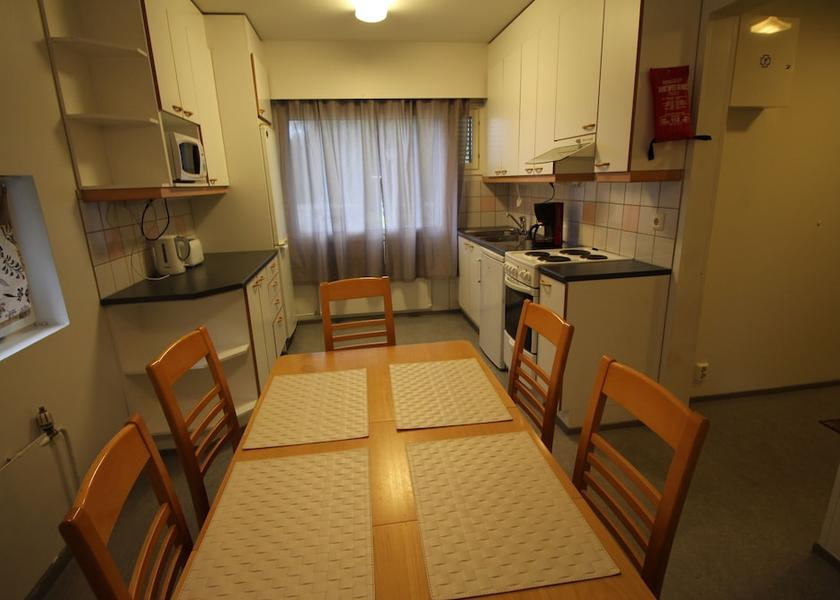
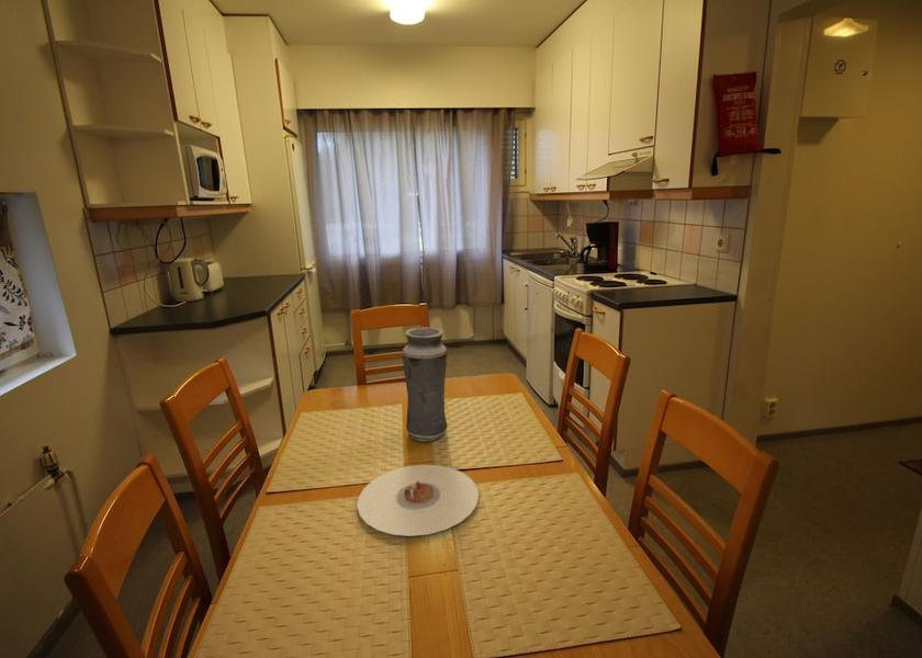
+ vase (426, 383)
+ plate (418, 490)
